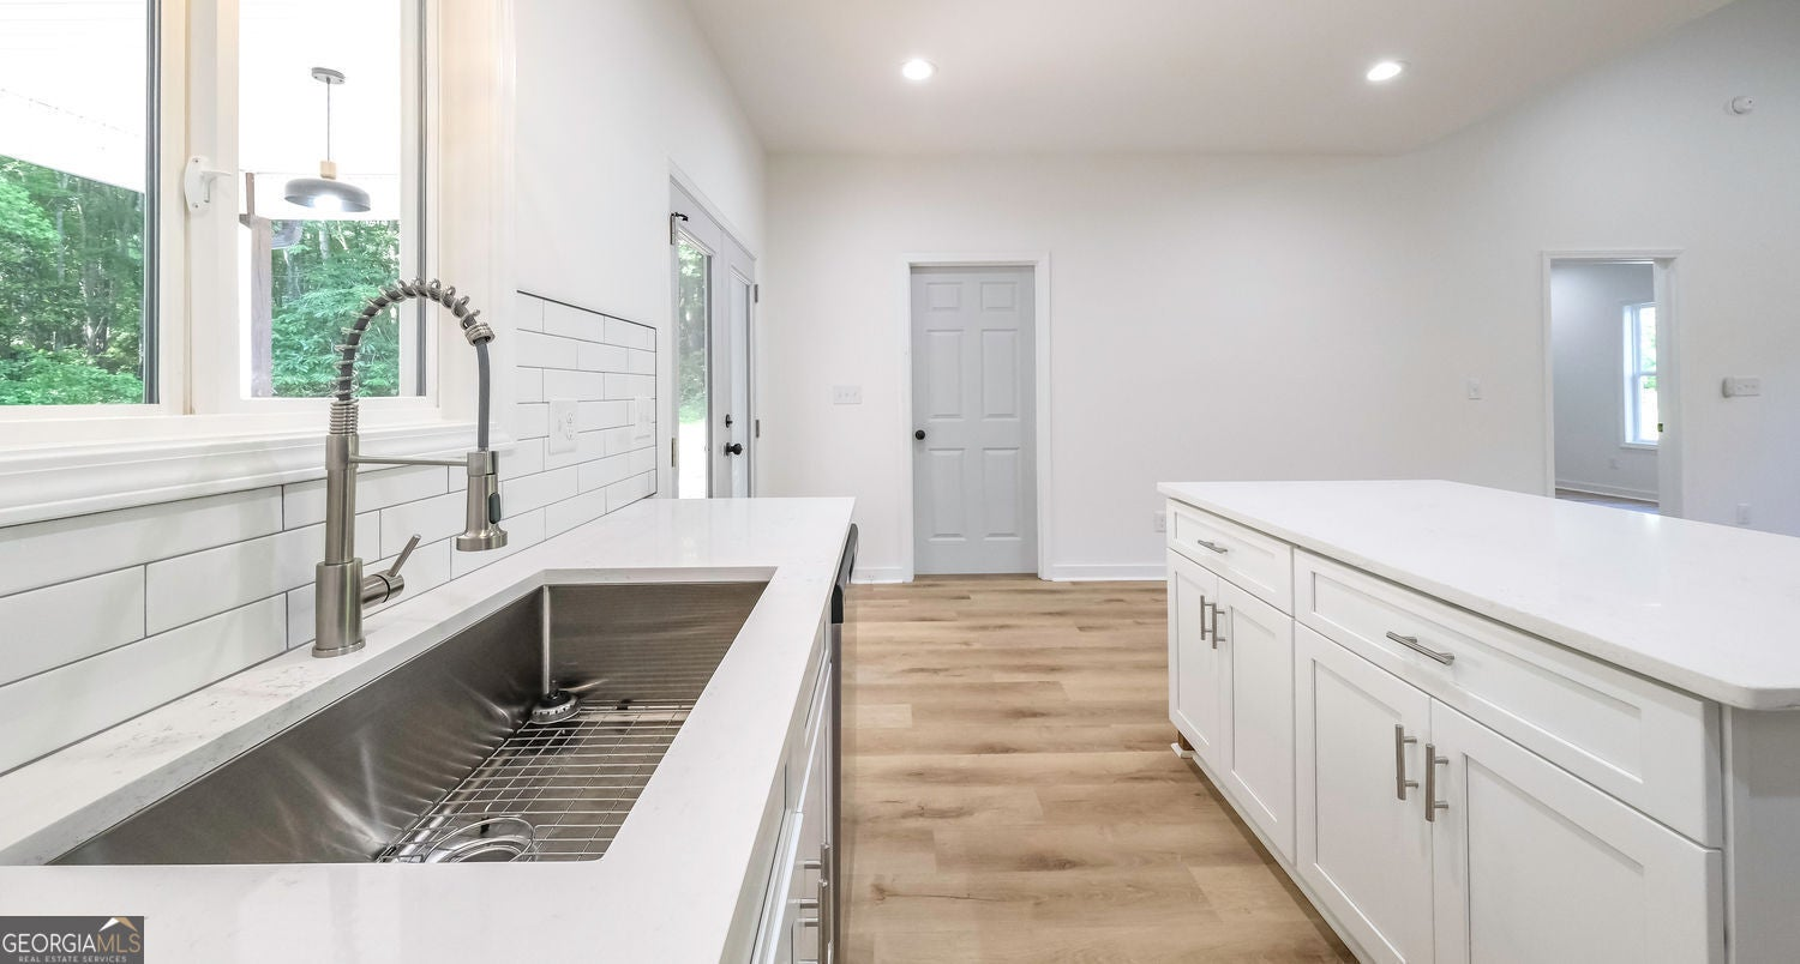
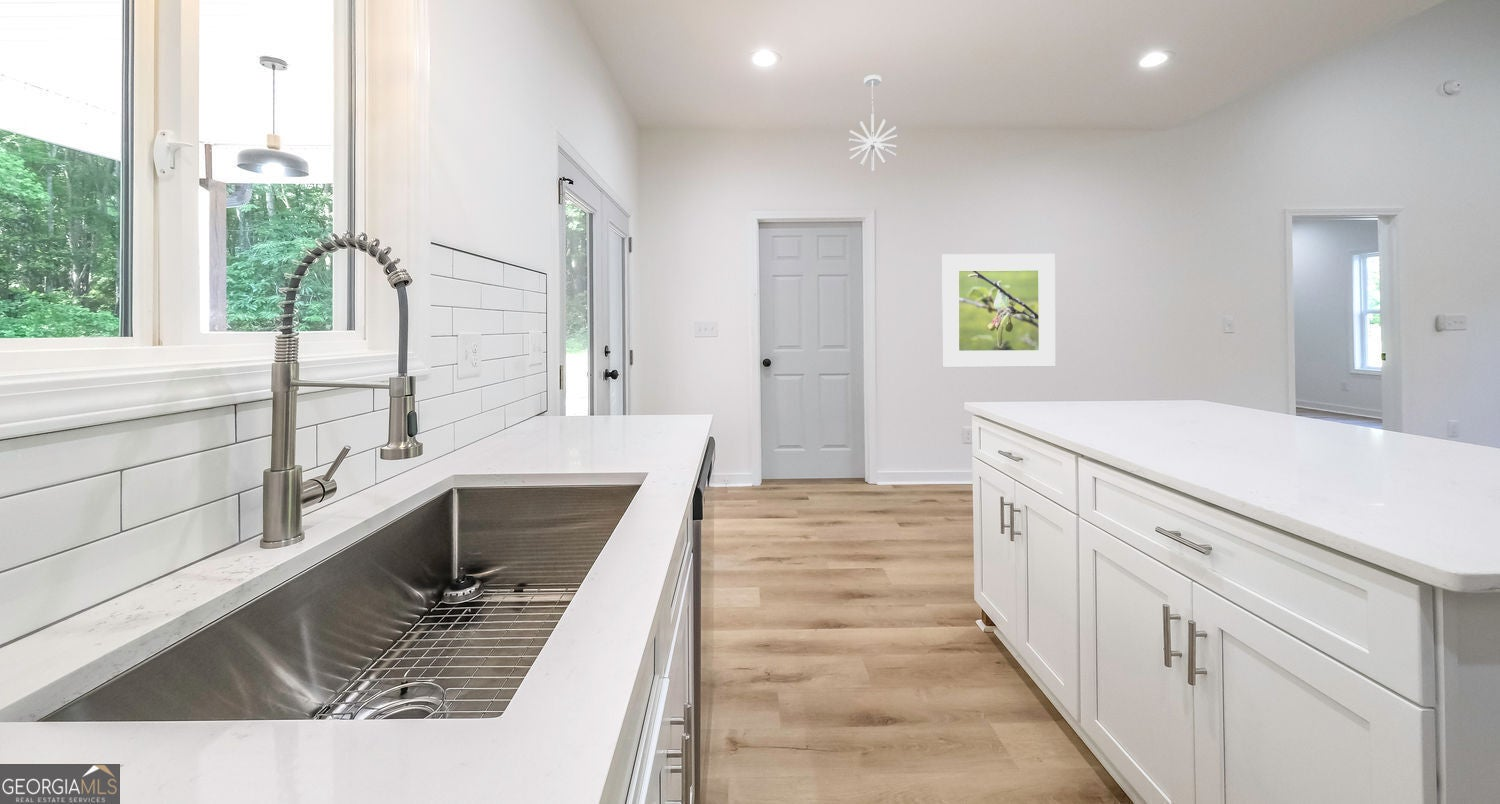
+ pendant light (872, 122)
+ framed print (998, 310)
